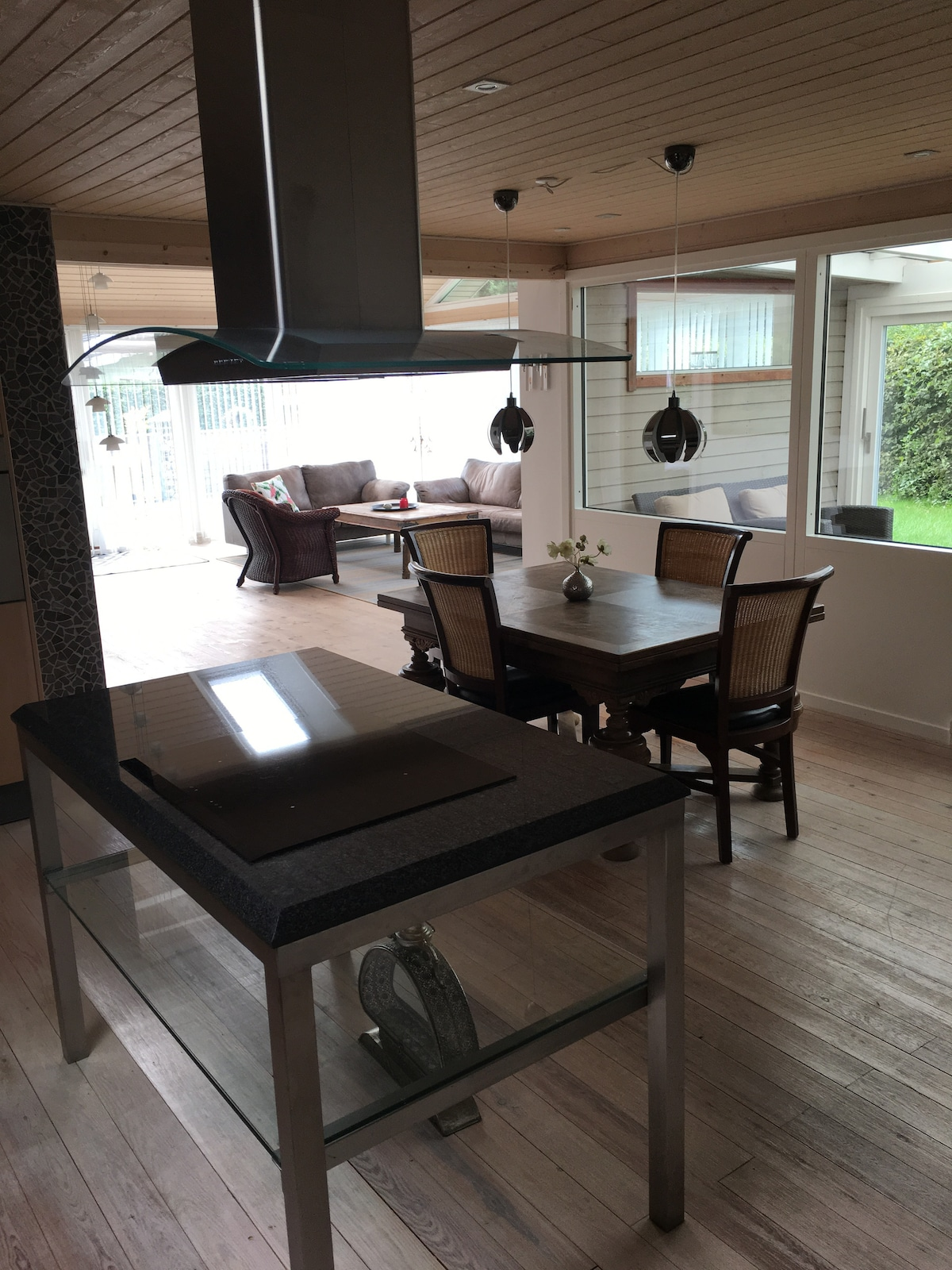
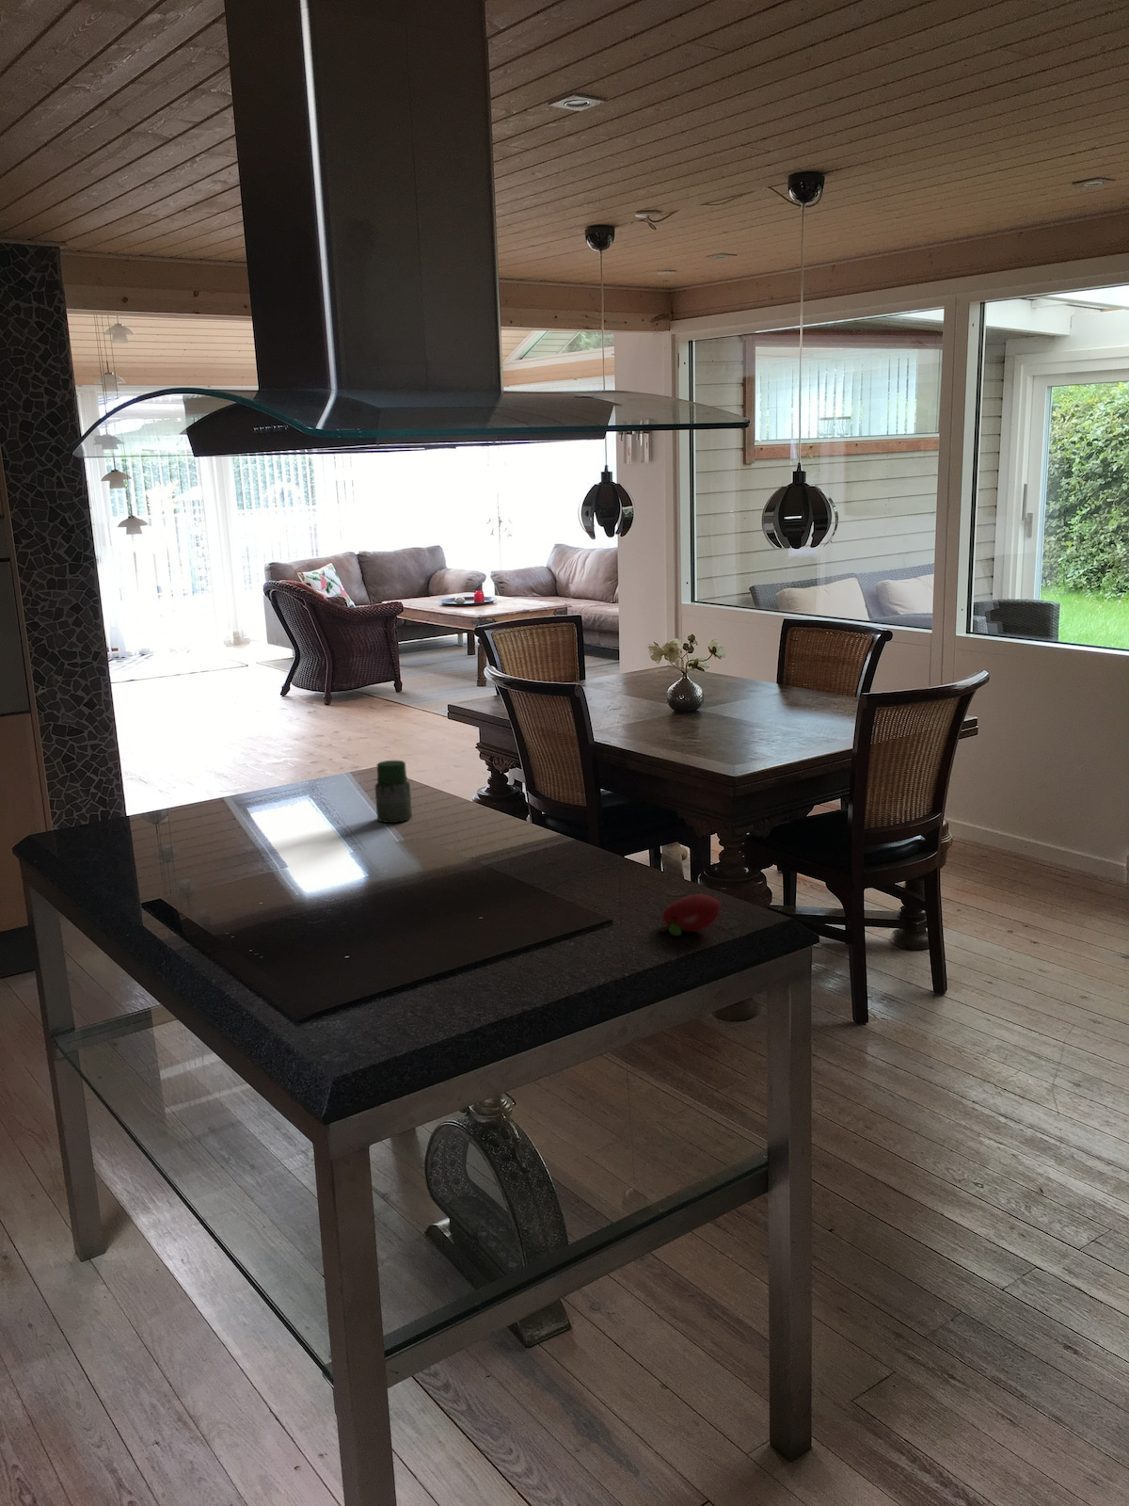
+ fruit (688, 913)
+ jar (393, 791)
